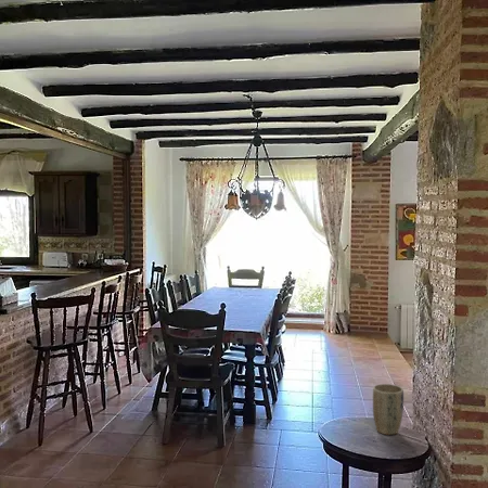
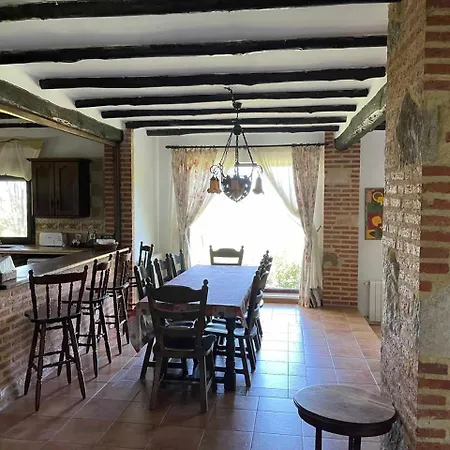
- plant pot (387, 409)
